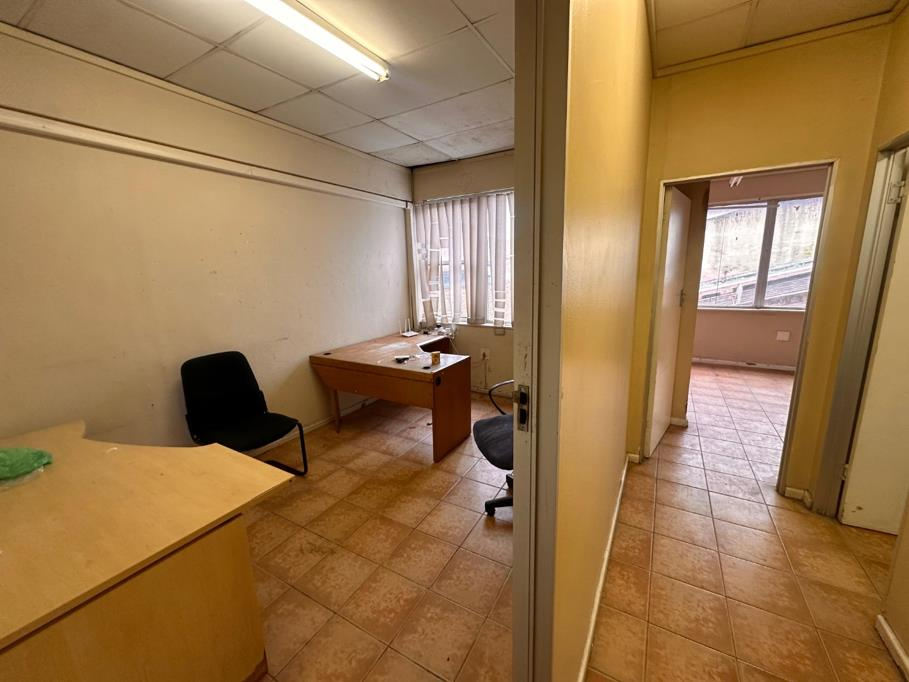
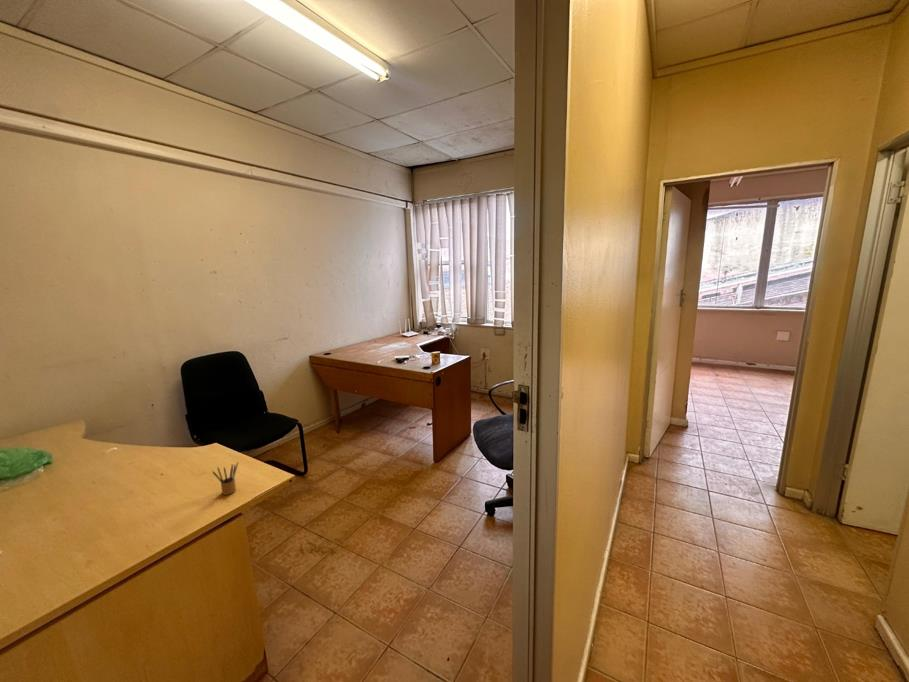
+ pencil box (226, 478)
